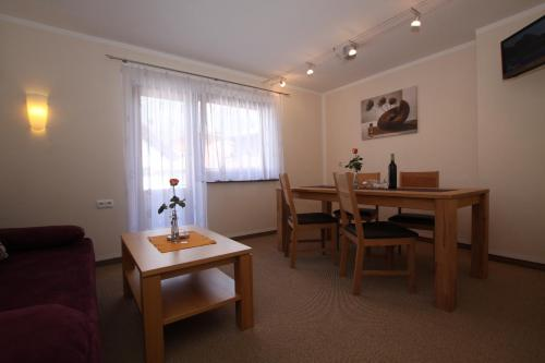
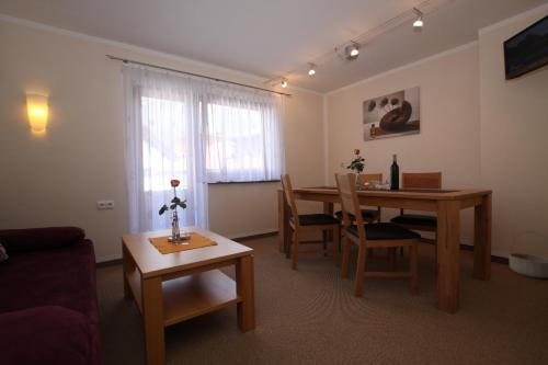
+ basket (529, 254)
